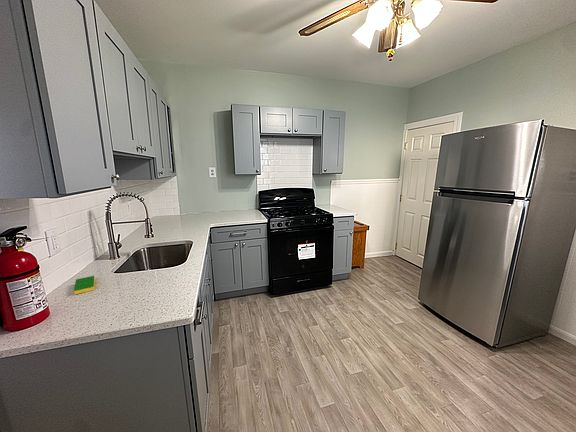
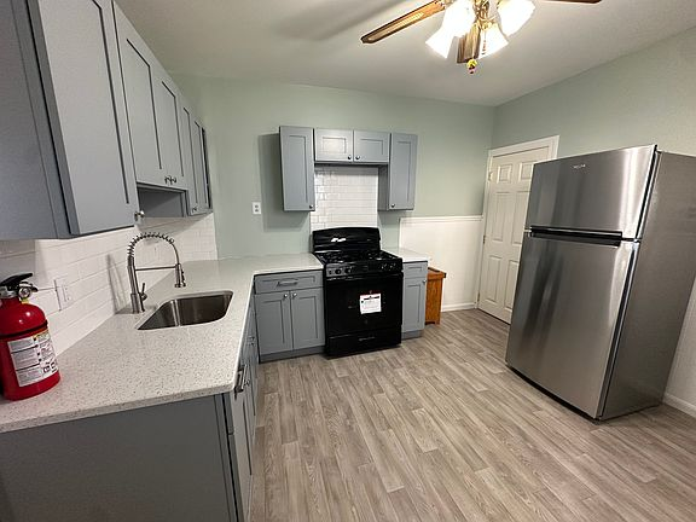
- dish sponge (85, 284)
